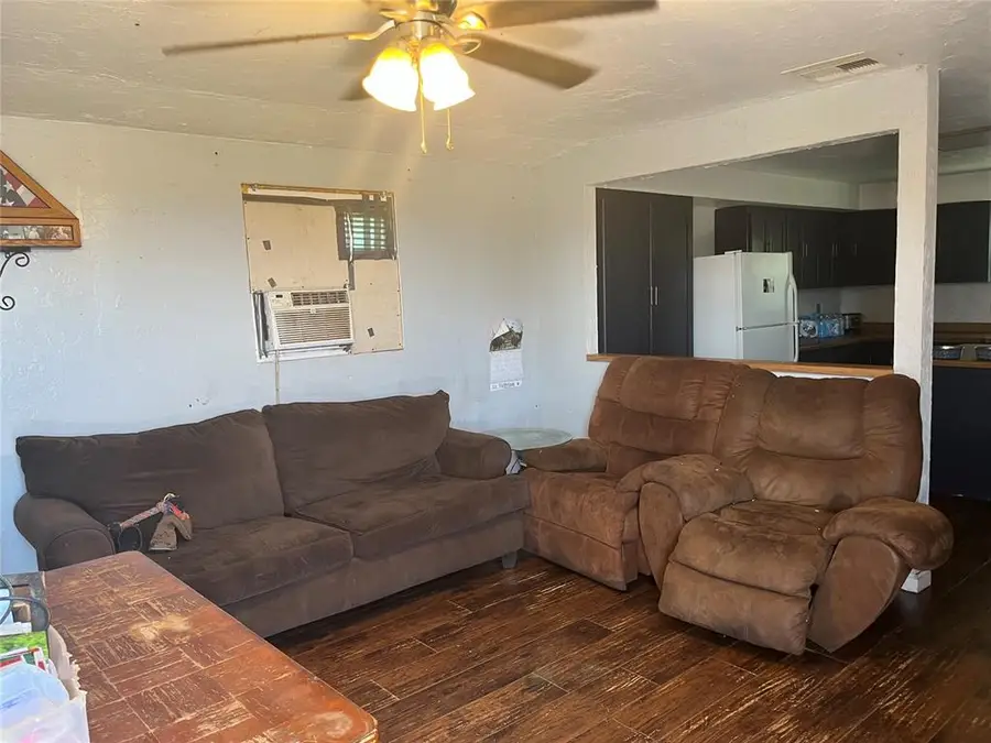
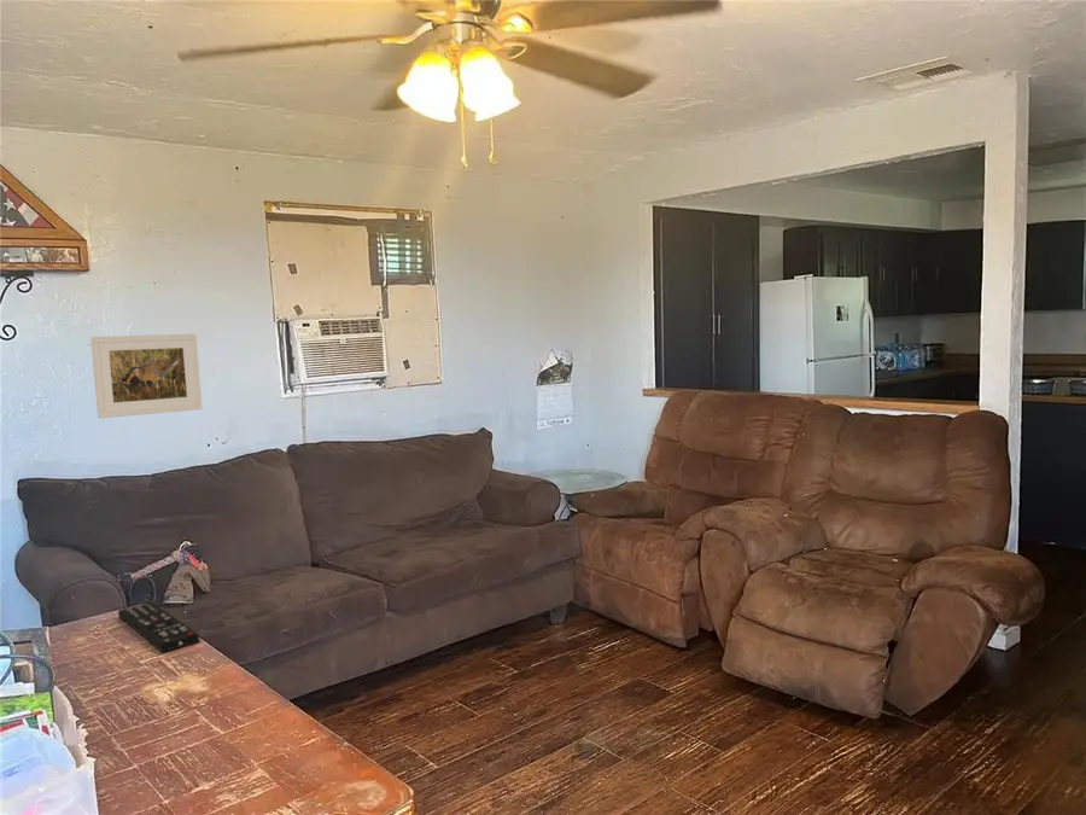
+ remote control (157, 624)
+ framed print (148, 374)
